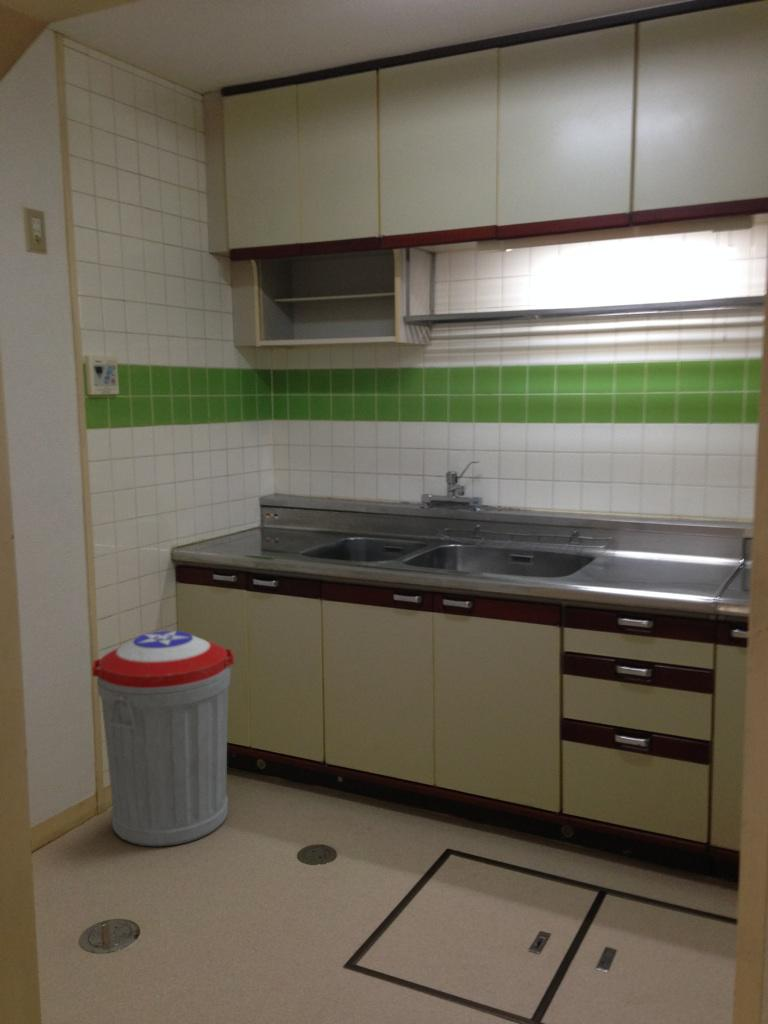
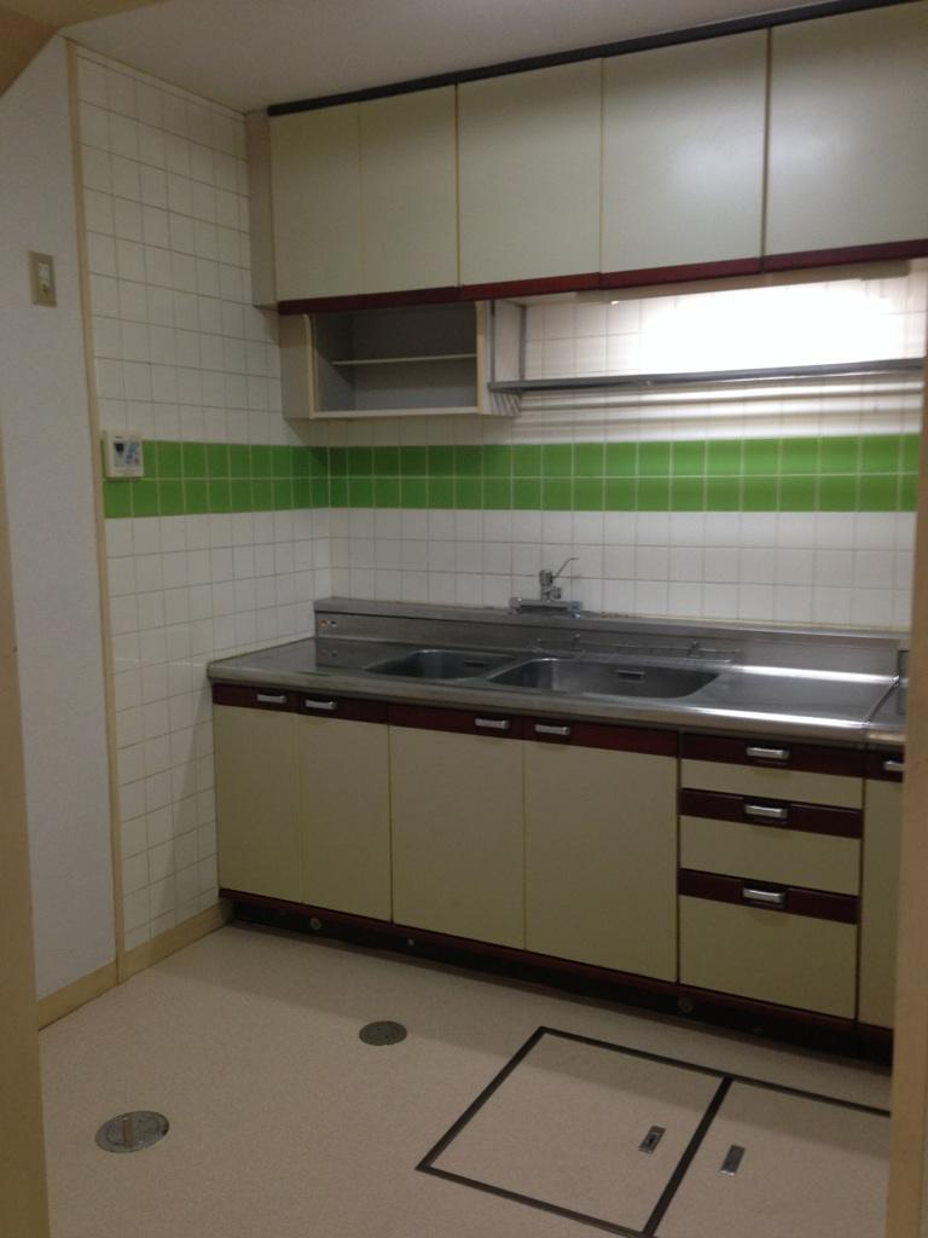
- trash can (167, 729)
